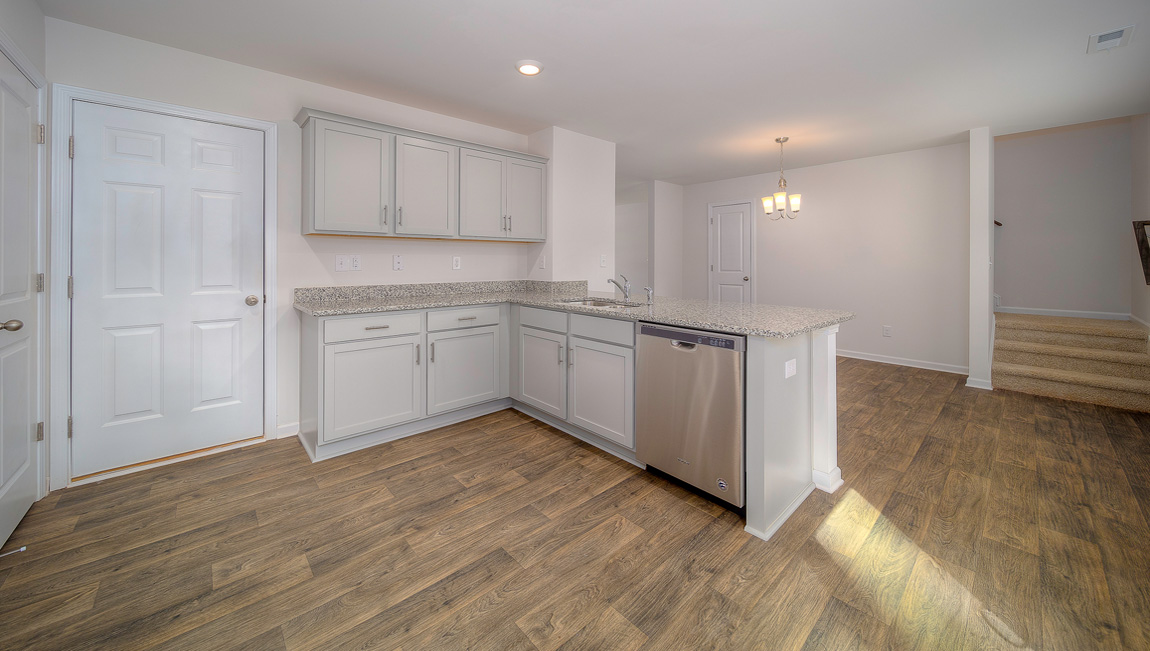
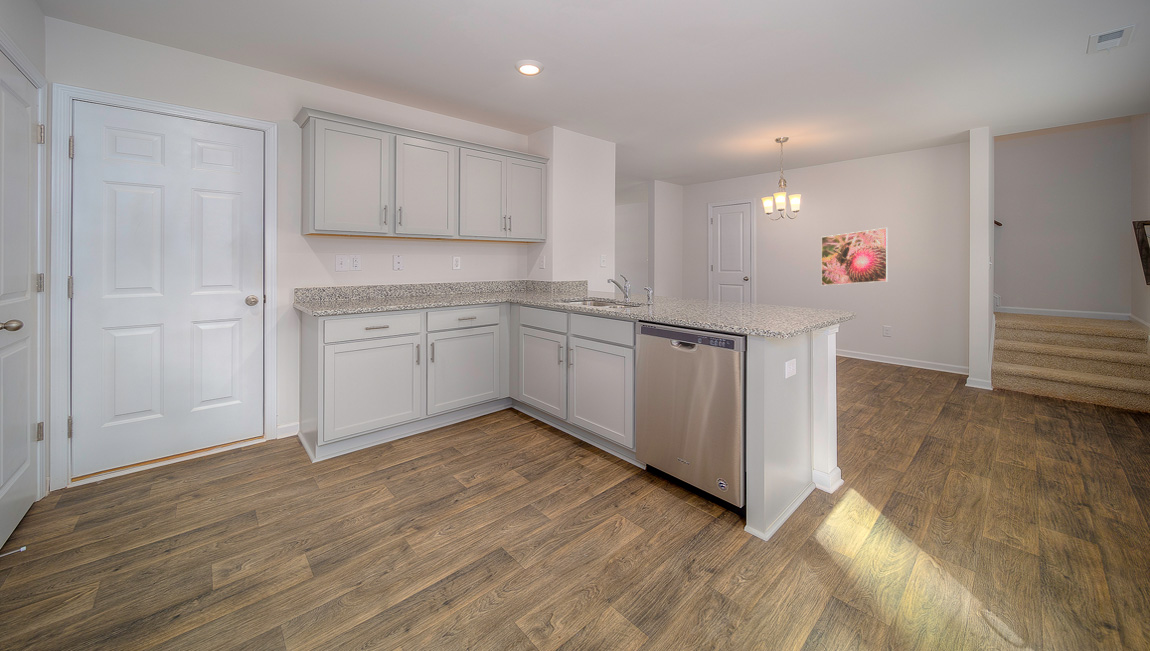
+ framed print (852, 258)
